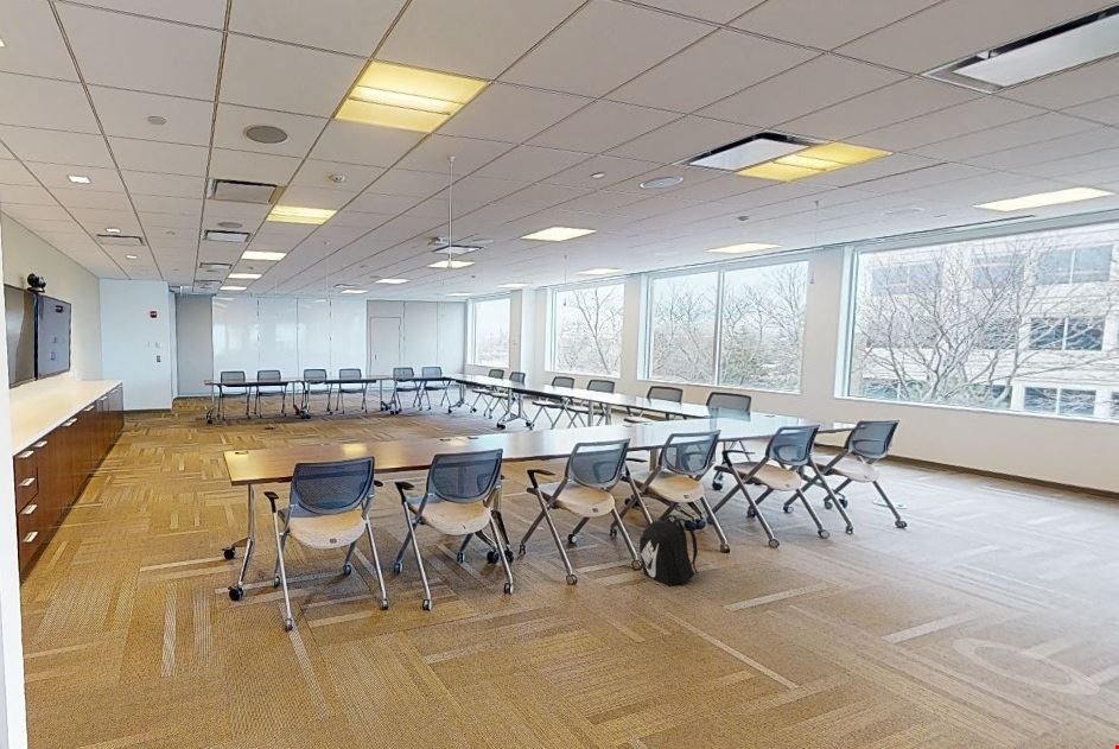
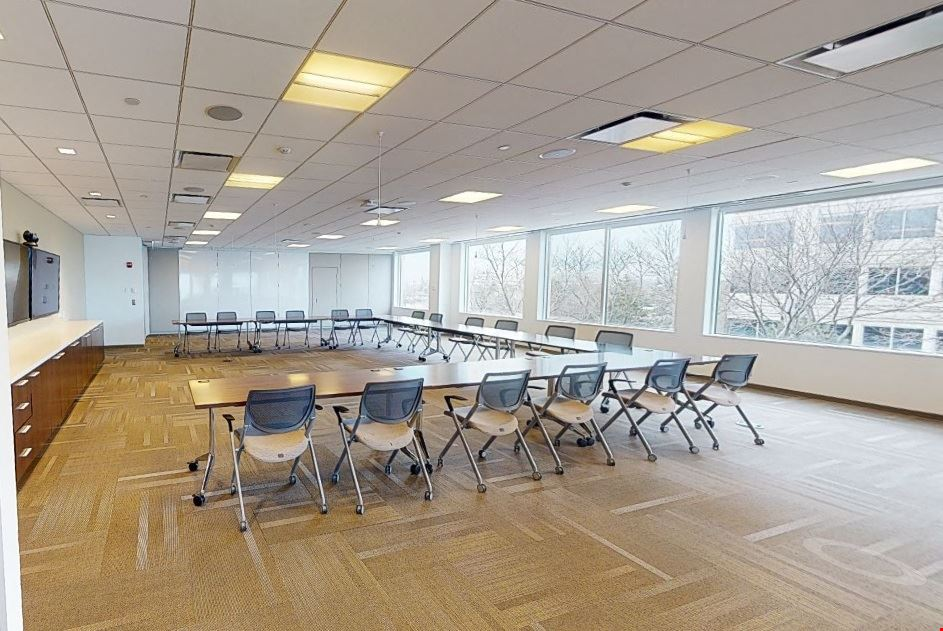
- backpack (670, 545)
